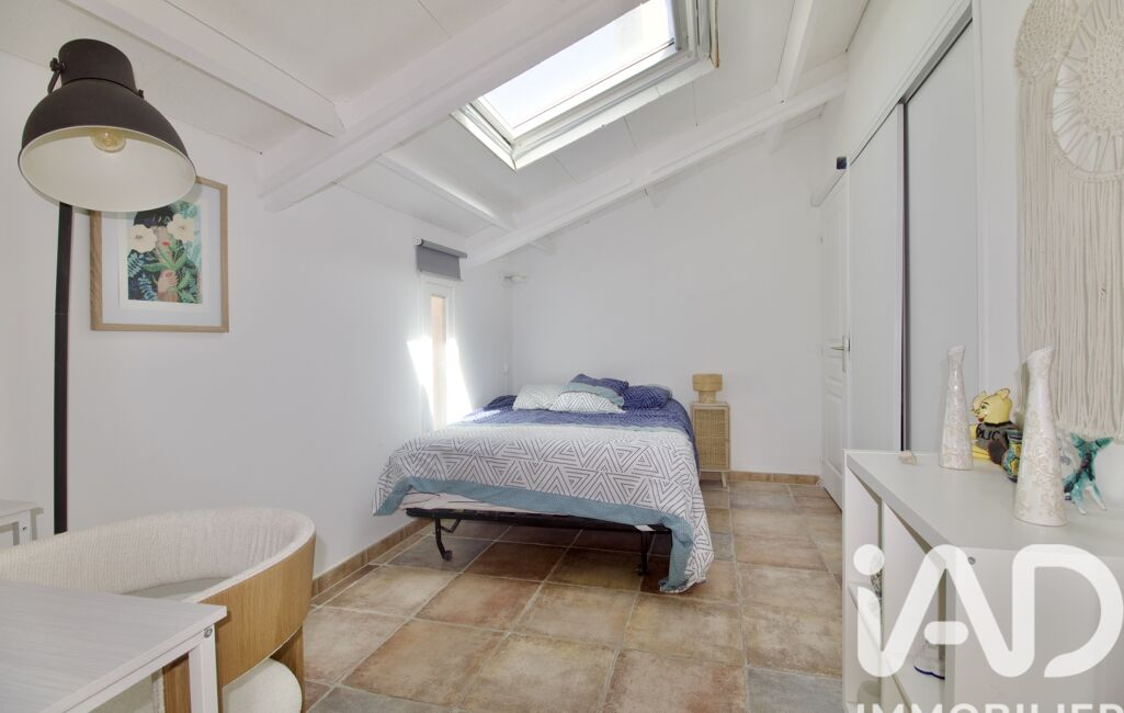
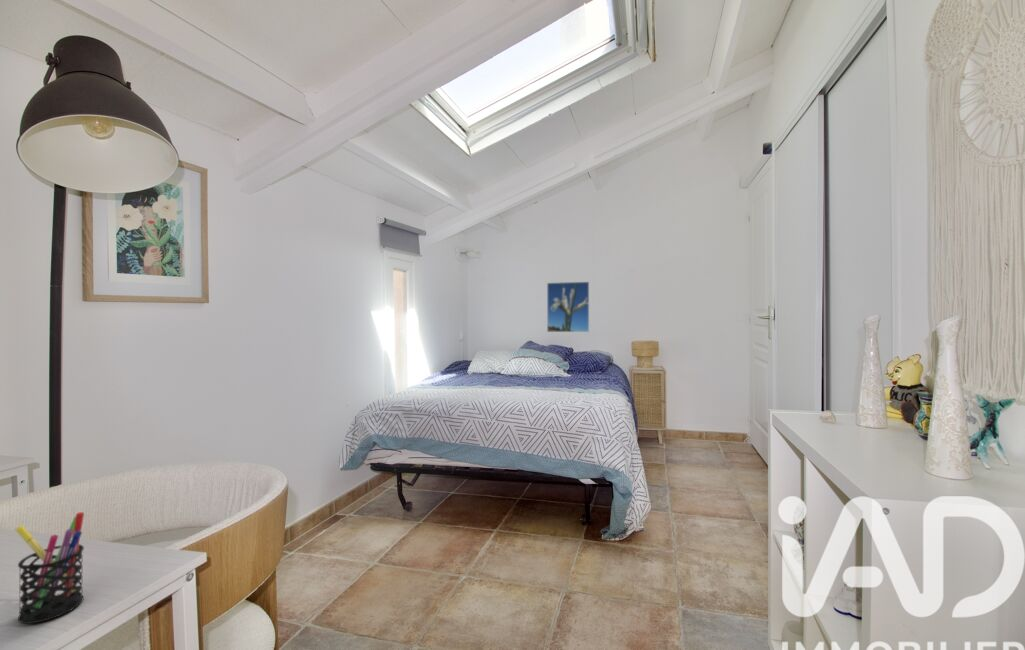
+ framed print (568, 307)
+ pen holder (59, 559)
